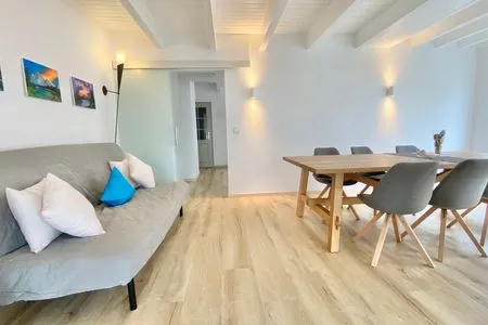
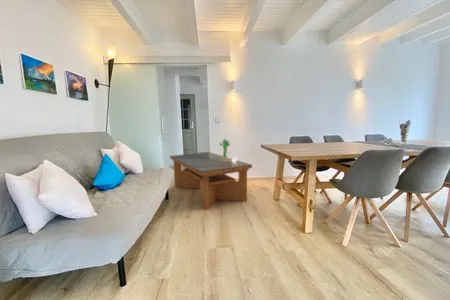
+ coffee table (207, 176)
+ bouquet (227, 149)
